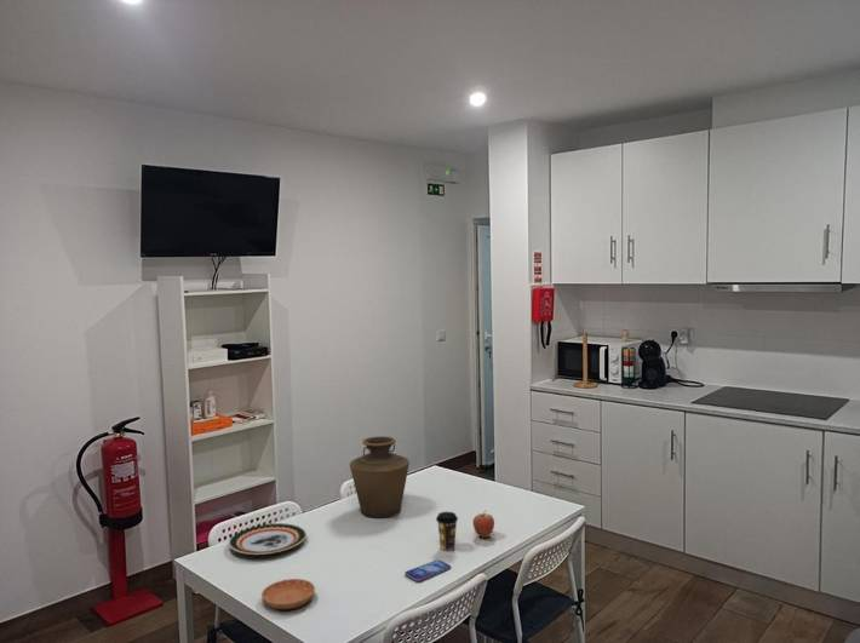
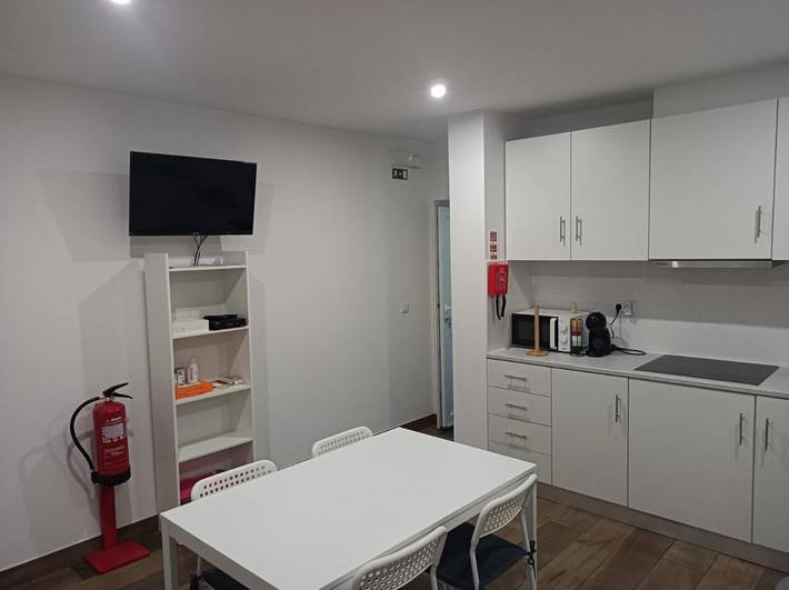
- vase (379, 475)
- coffee cup (447, 530)
- plate (268, 540)
- smartphone (428, 570)
- saucer (288, 595)
- fruit (483, 523)
